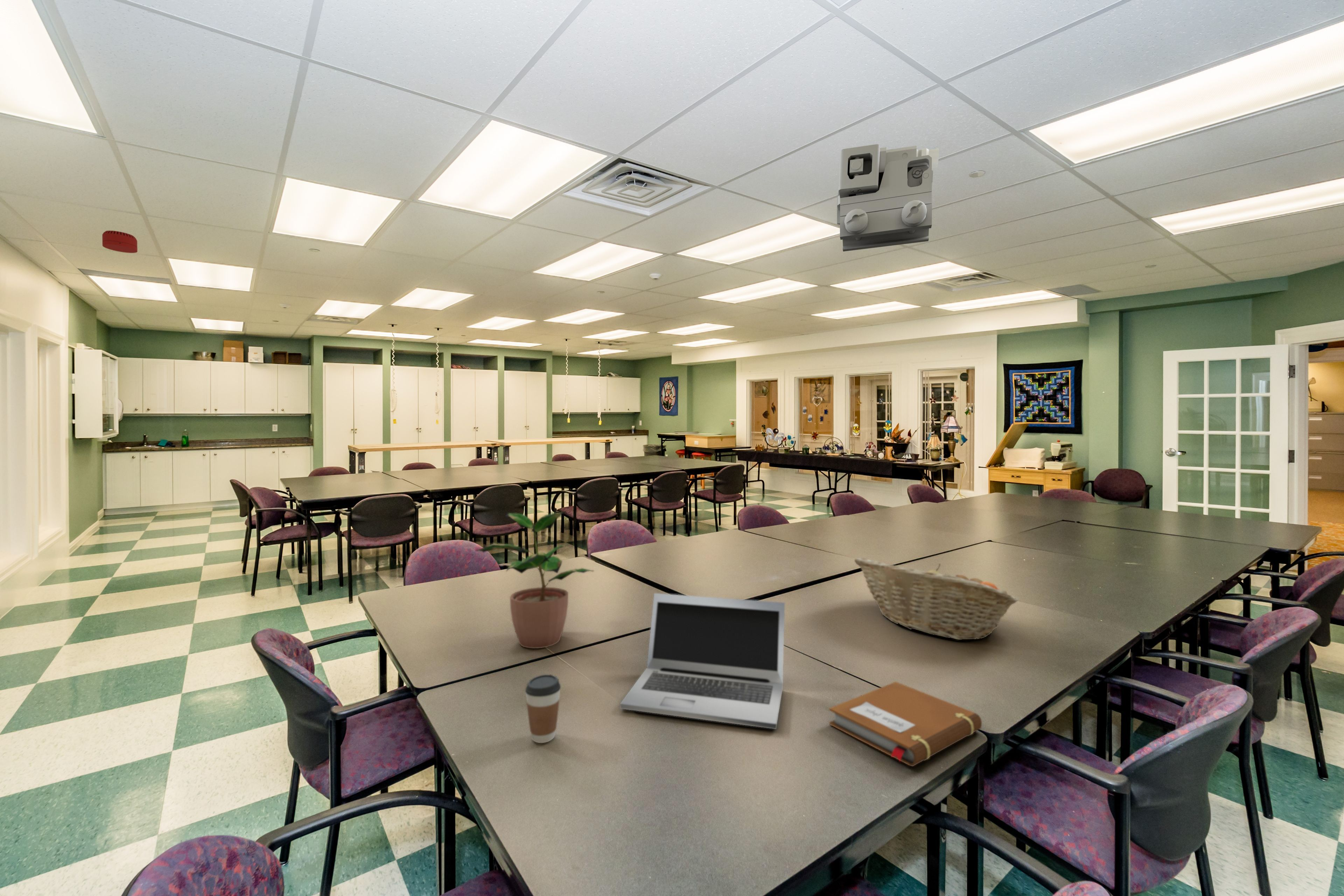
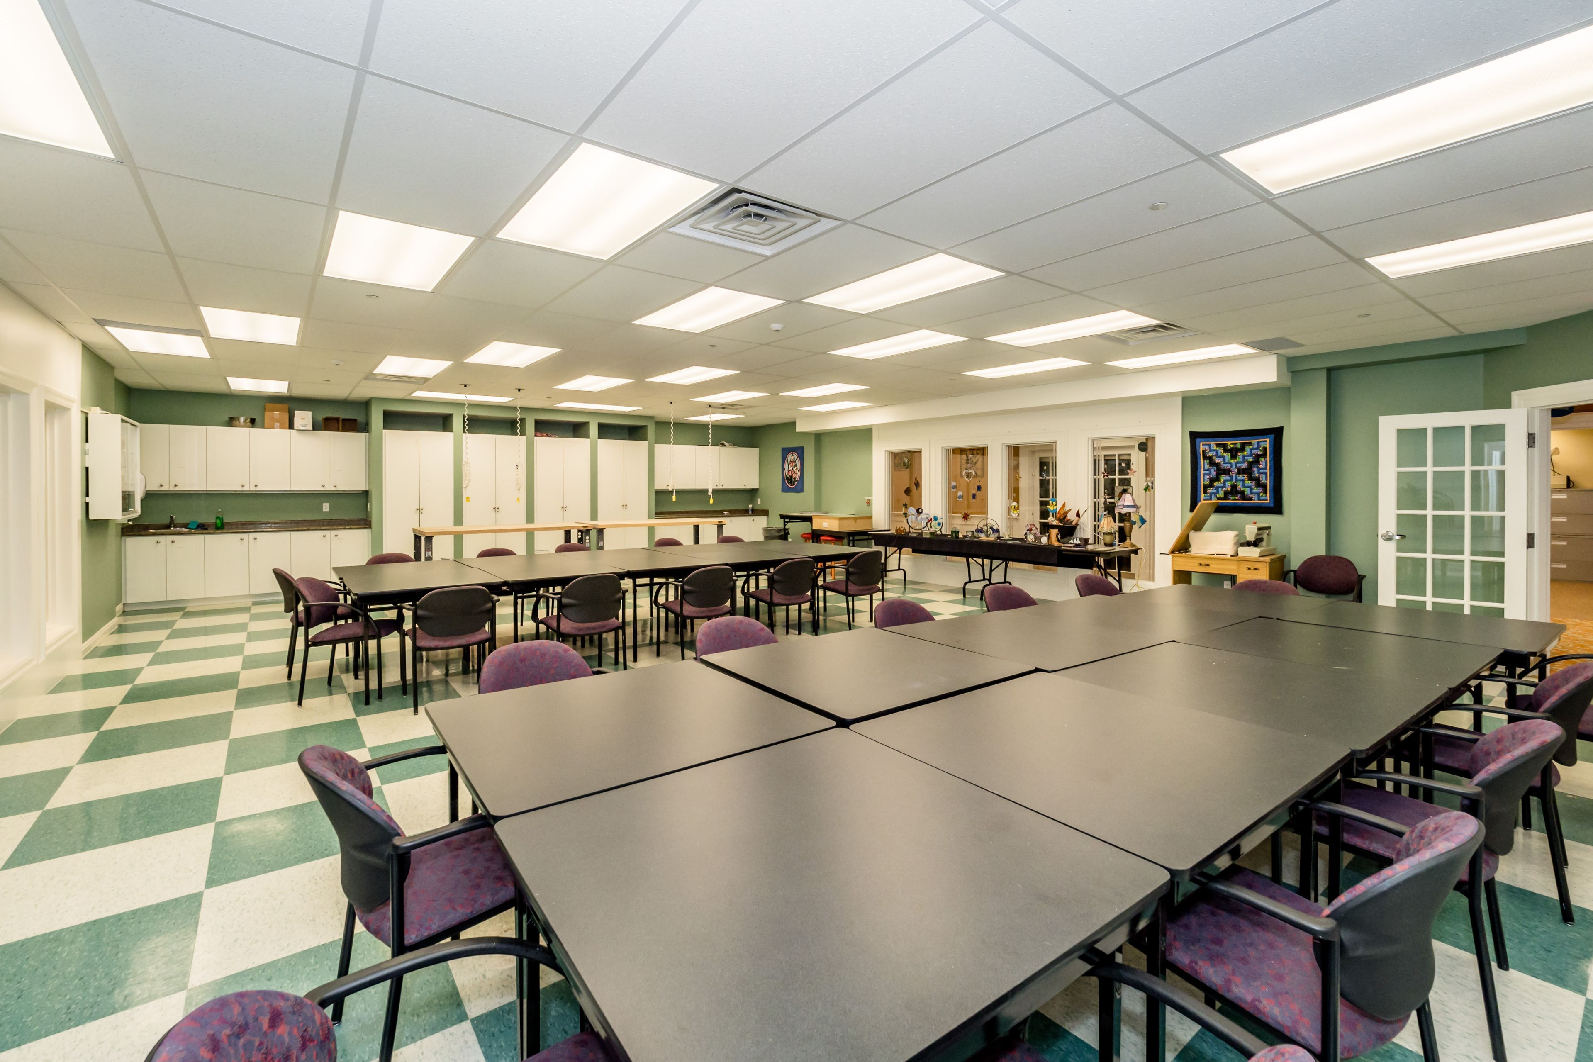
- total station (885, 194)
- coffee cup (543, 709)
- laptop (707, 652)
- notebook (903, 720)
- potted plant (540, 573)
- fruit basket (930, 590)
- smoke detector (120, 241)
